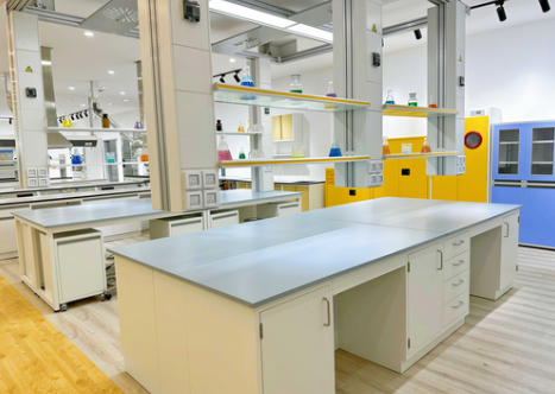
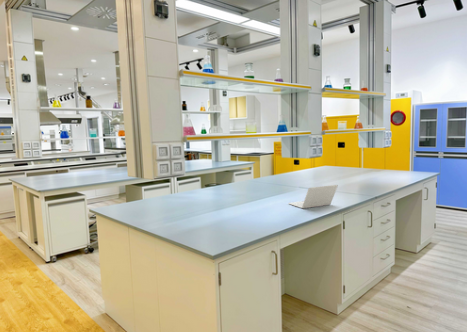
+ laptop (312, 193)
